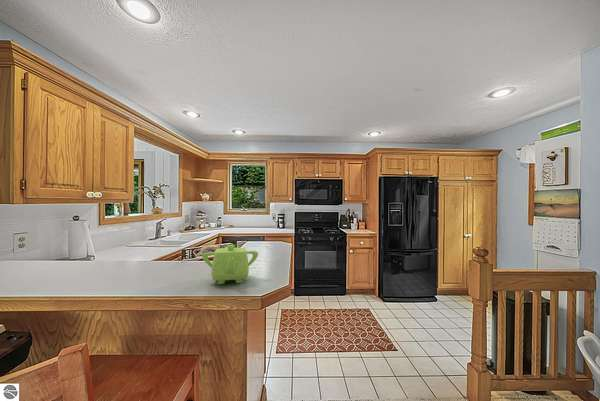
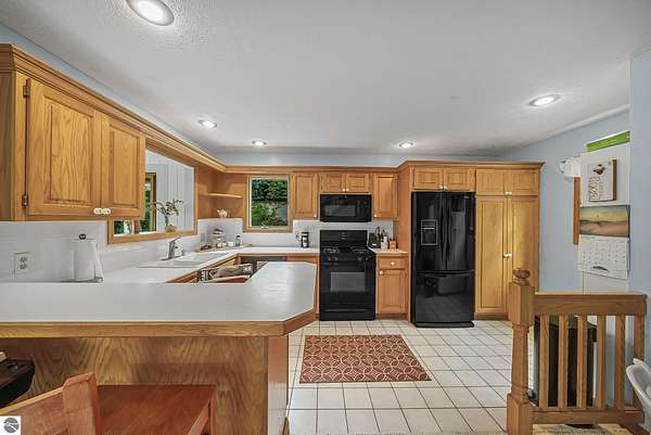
- teapot (230, 262)
